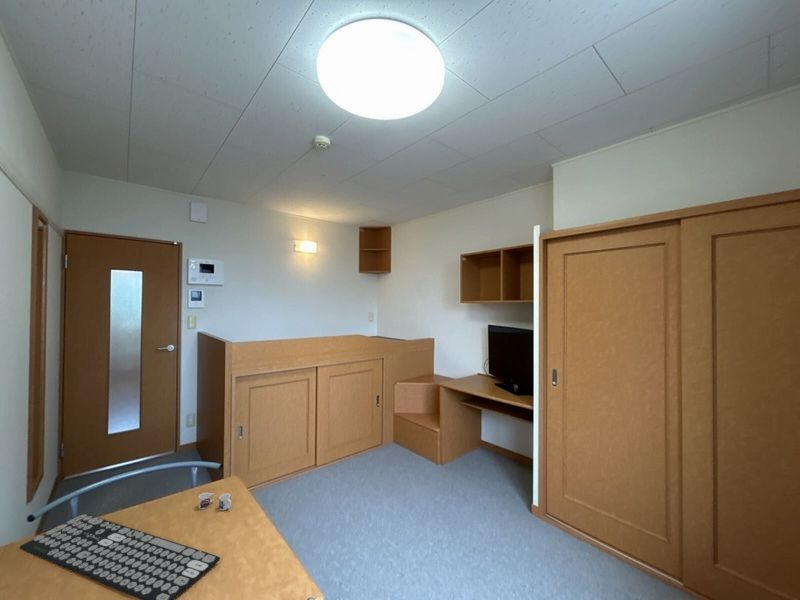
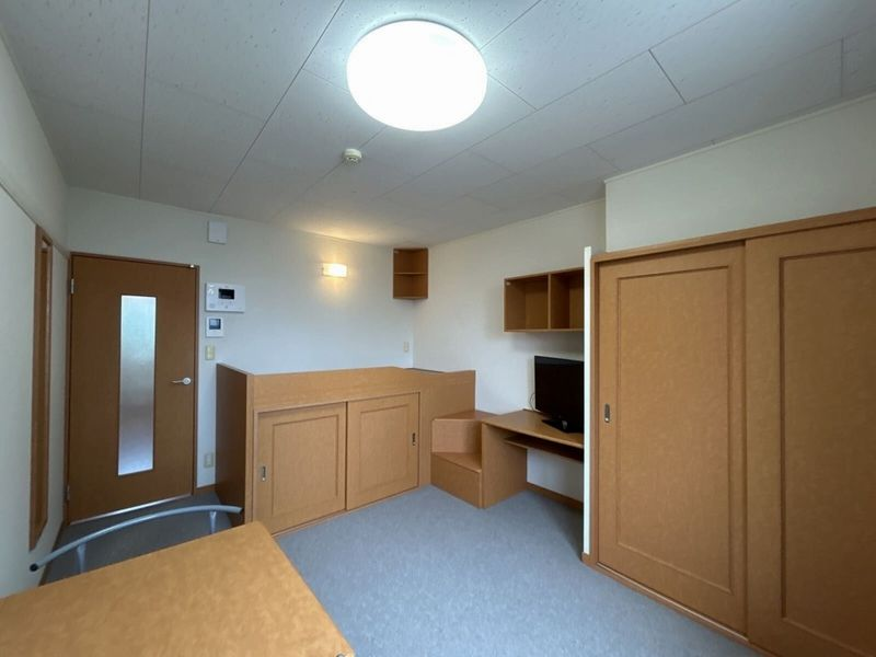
- mug (219, 500)
- keyboard (117, 550)
